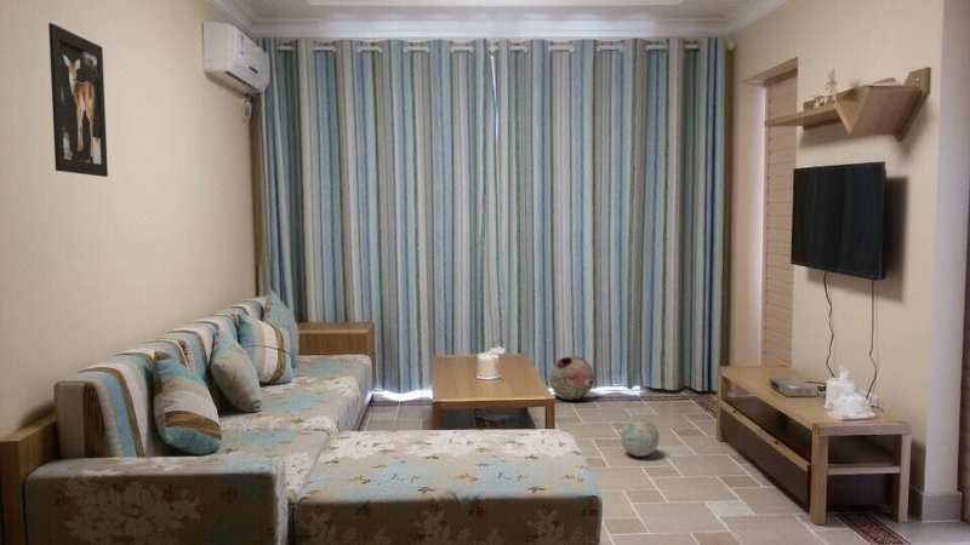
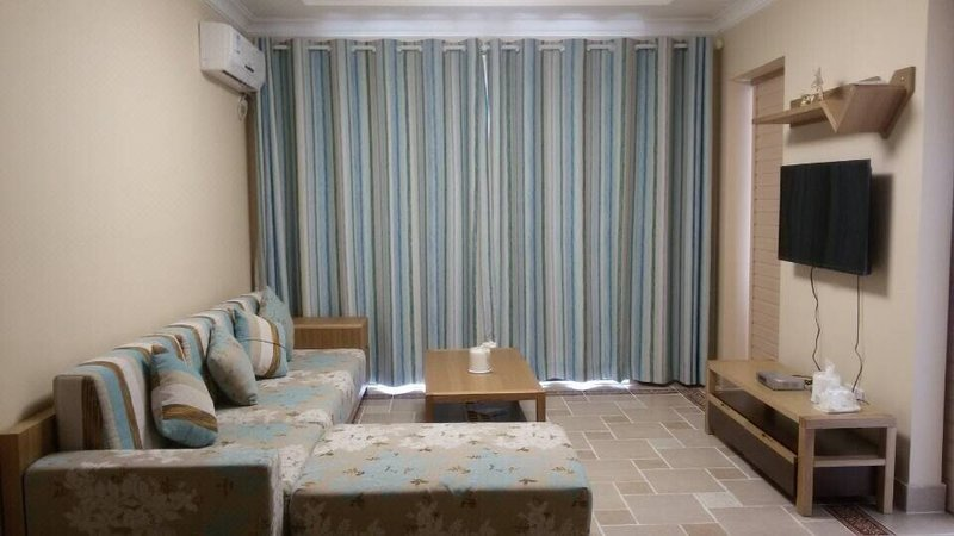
- wall art (80, 105)
- lantern (571, 378)
- decorative ball (639, 436)
